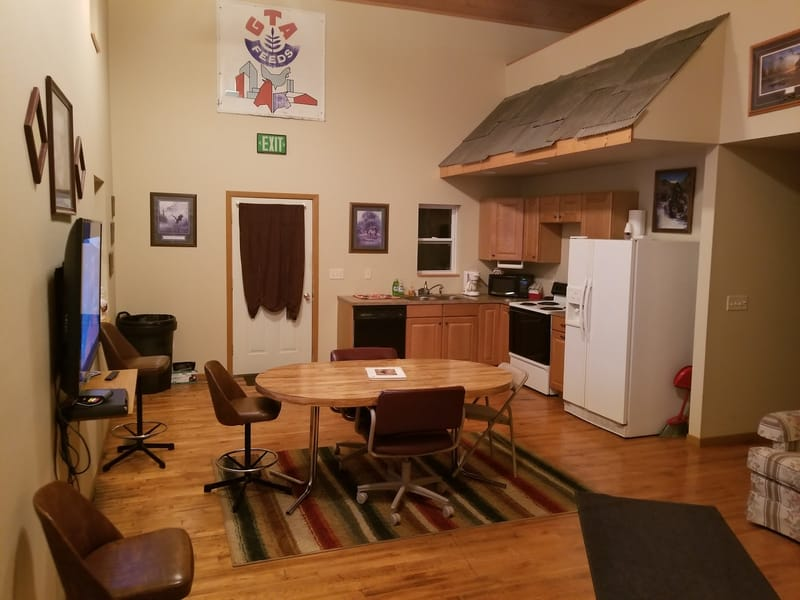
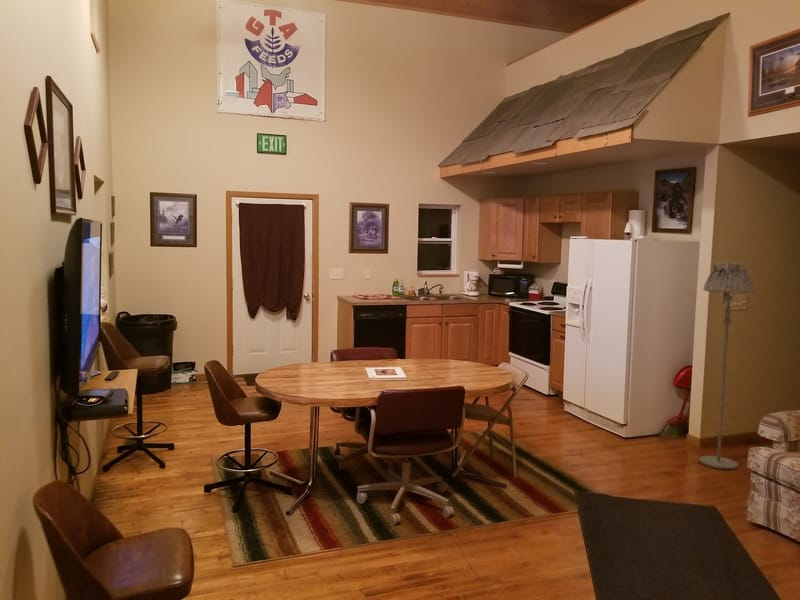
+ floor lamp (724, 364)
